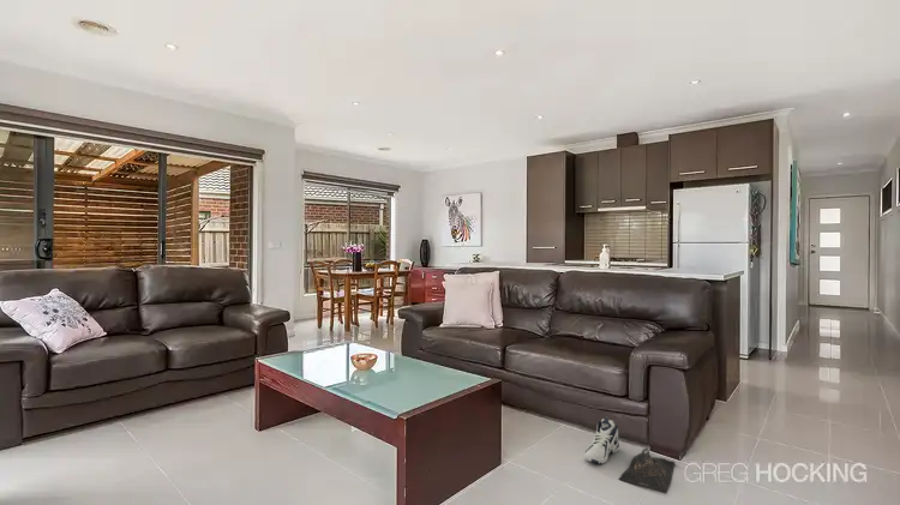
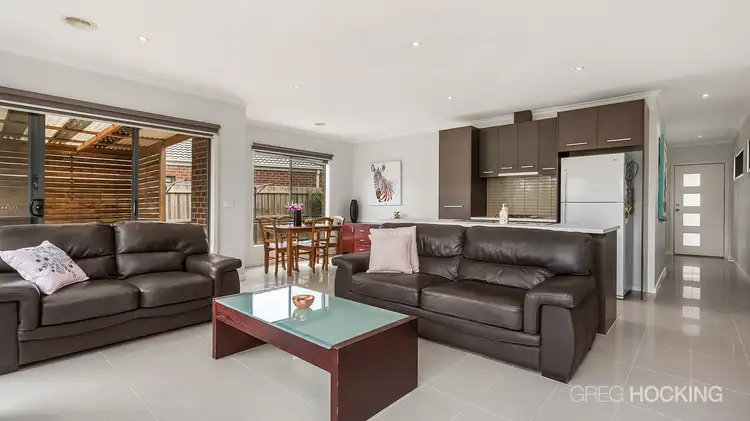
- sneaker (601, 437)
- bag (653, 468)
